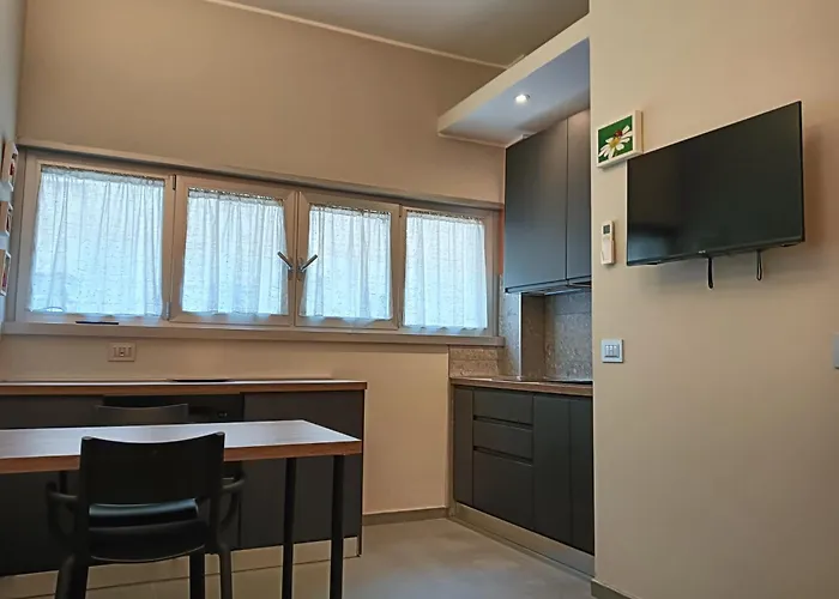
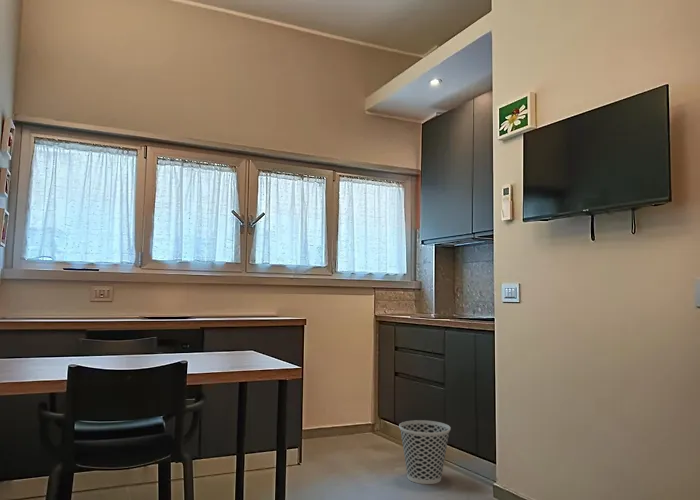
+ wastebasket (424, 452)
